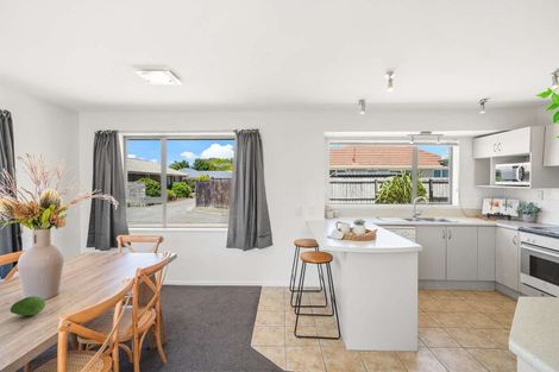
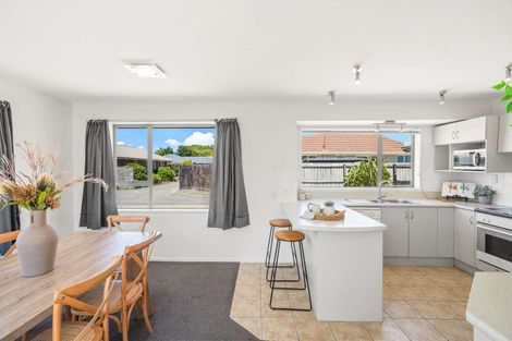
- fruit (27, 305)
